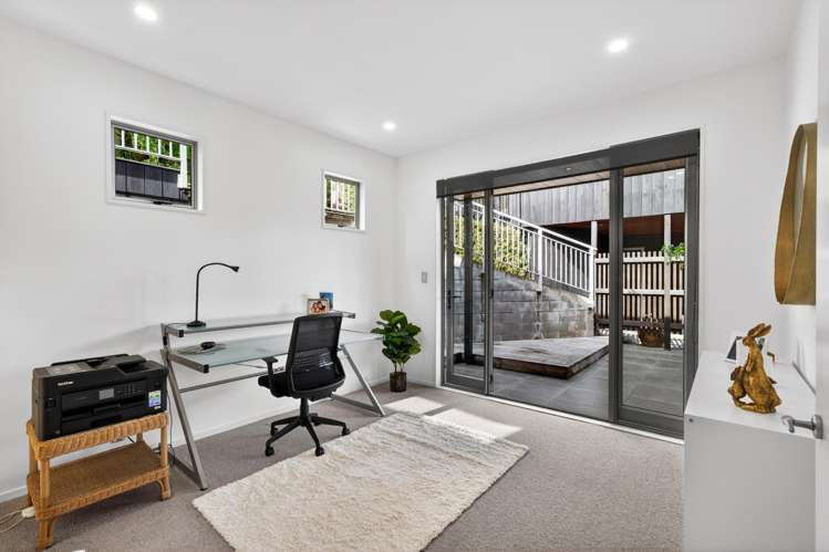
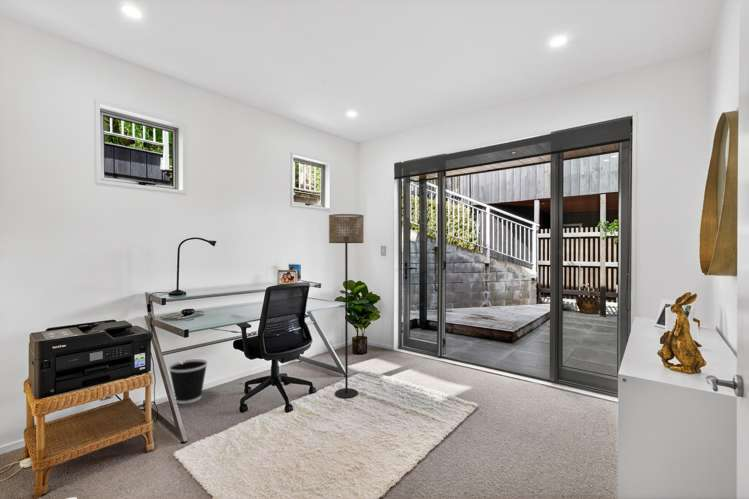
+ floor lamp (346, 304)
+ wastebasket (188, 381)
